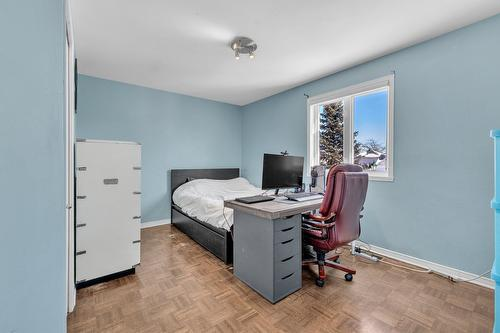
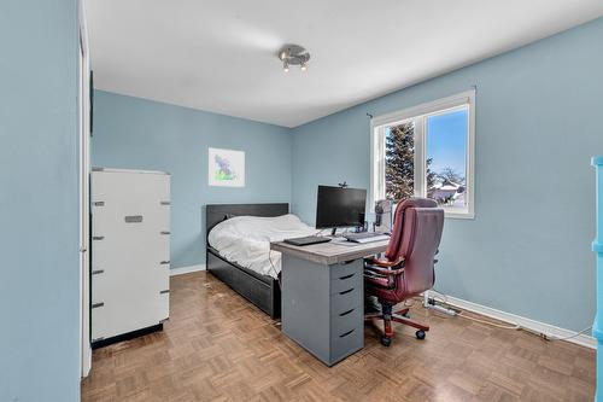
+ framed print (227, 168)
